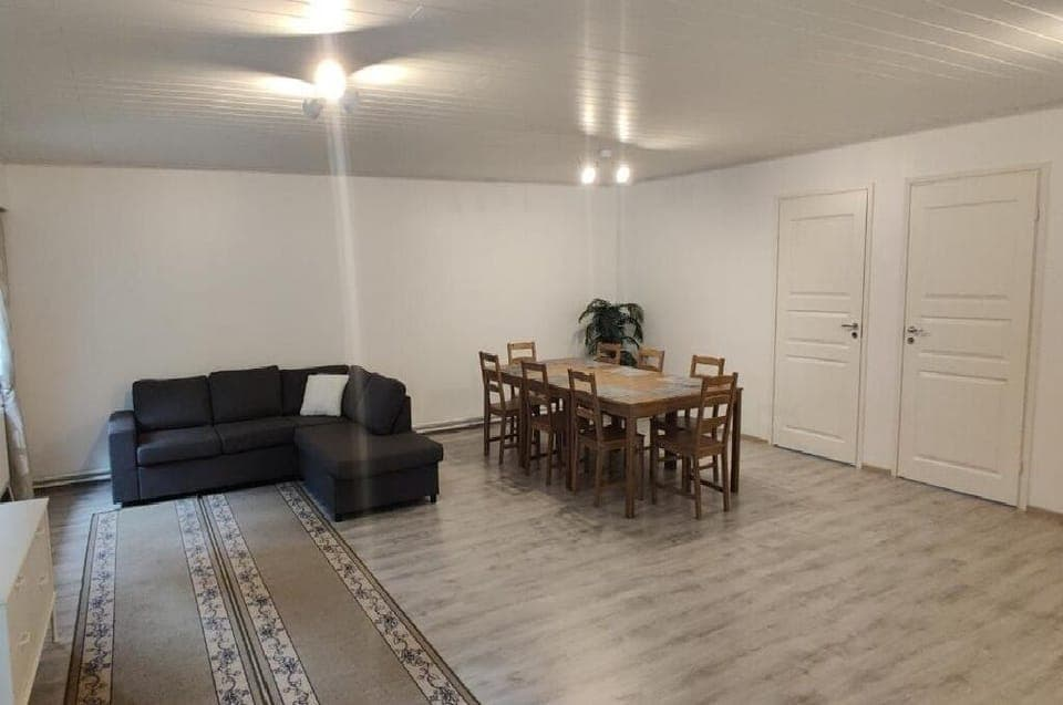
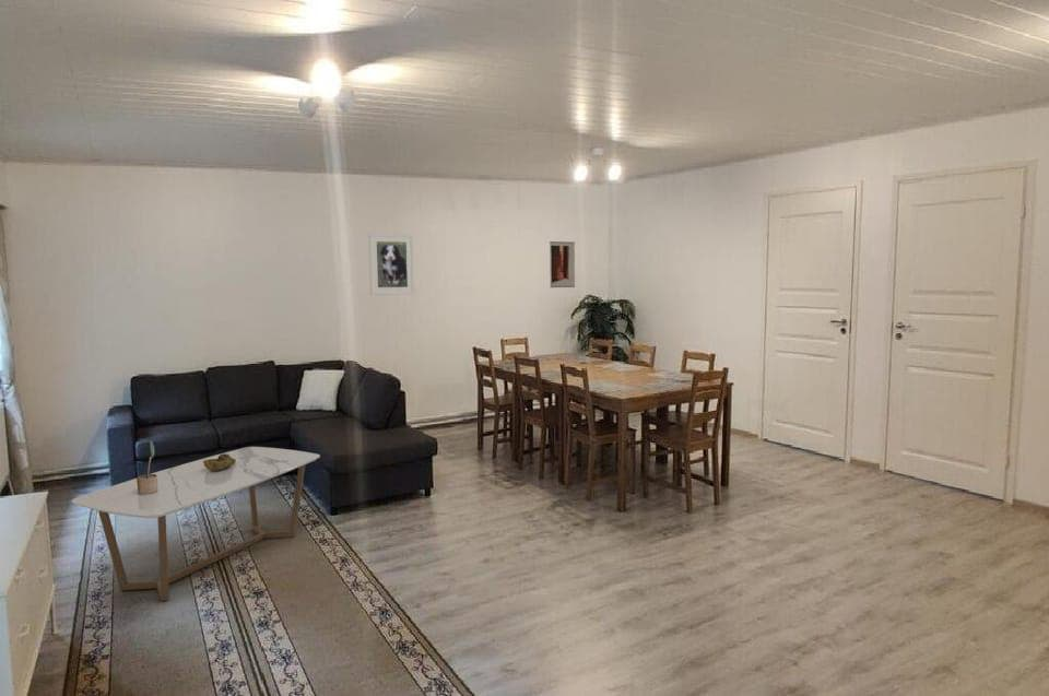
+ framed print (391, 264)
+ decorative bowl (221, 460)
+ wall art (562, 264)
+ coffee table (204, 502)
+ potted plant (148, 467)
